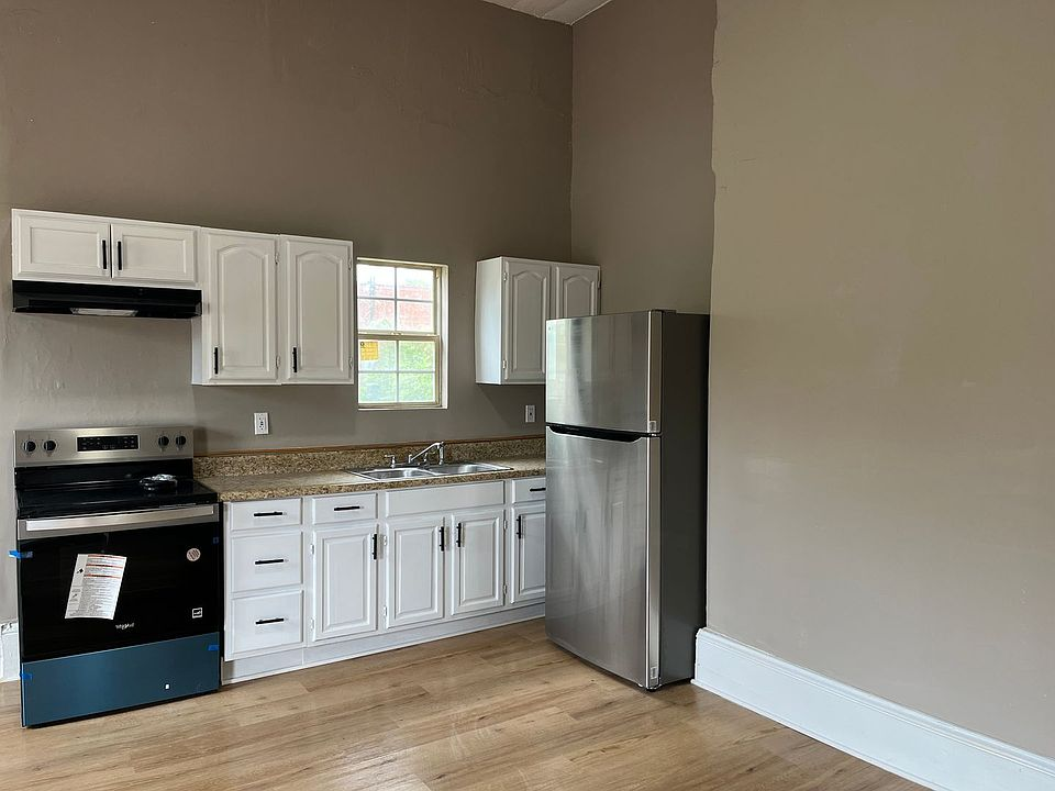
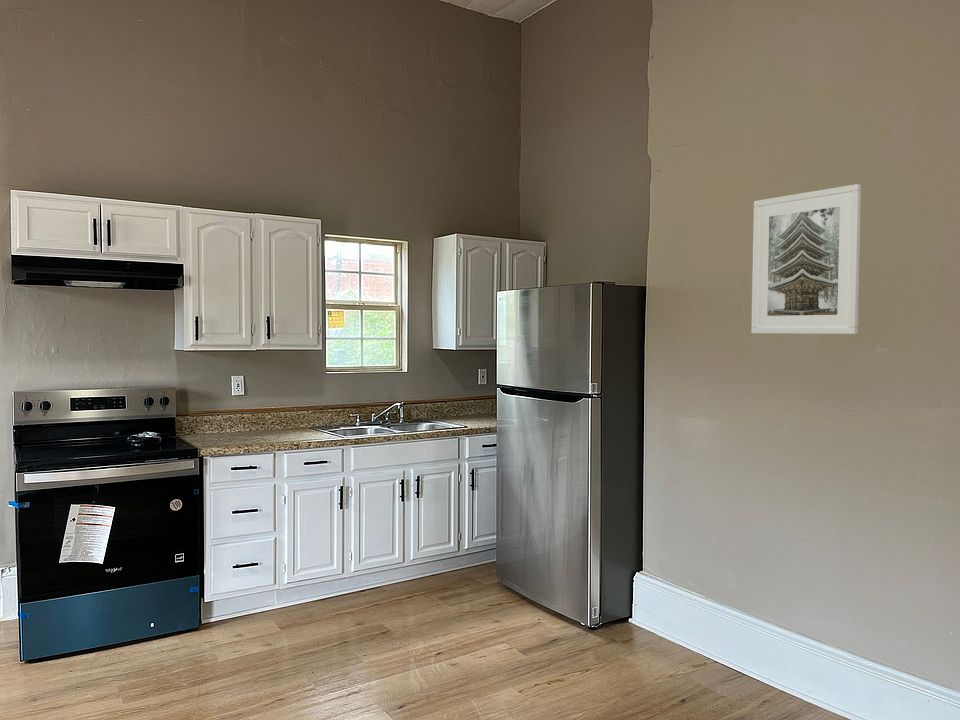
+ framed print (802, 263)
